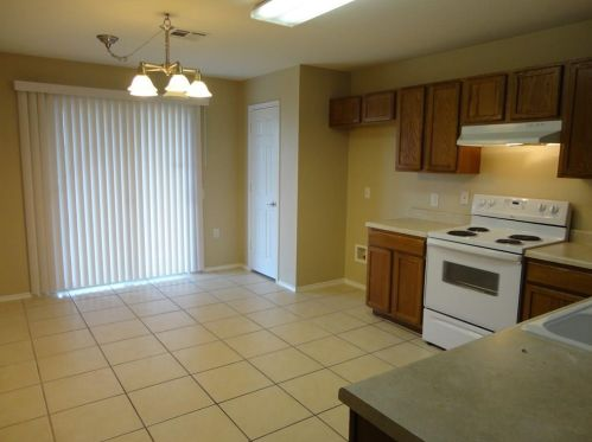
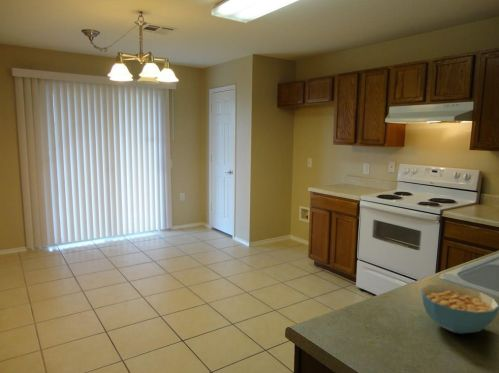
+ cereal bowl (456, 312)
